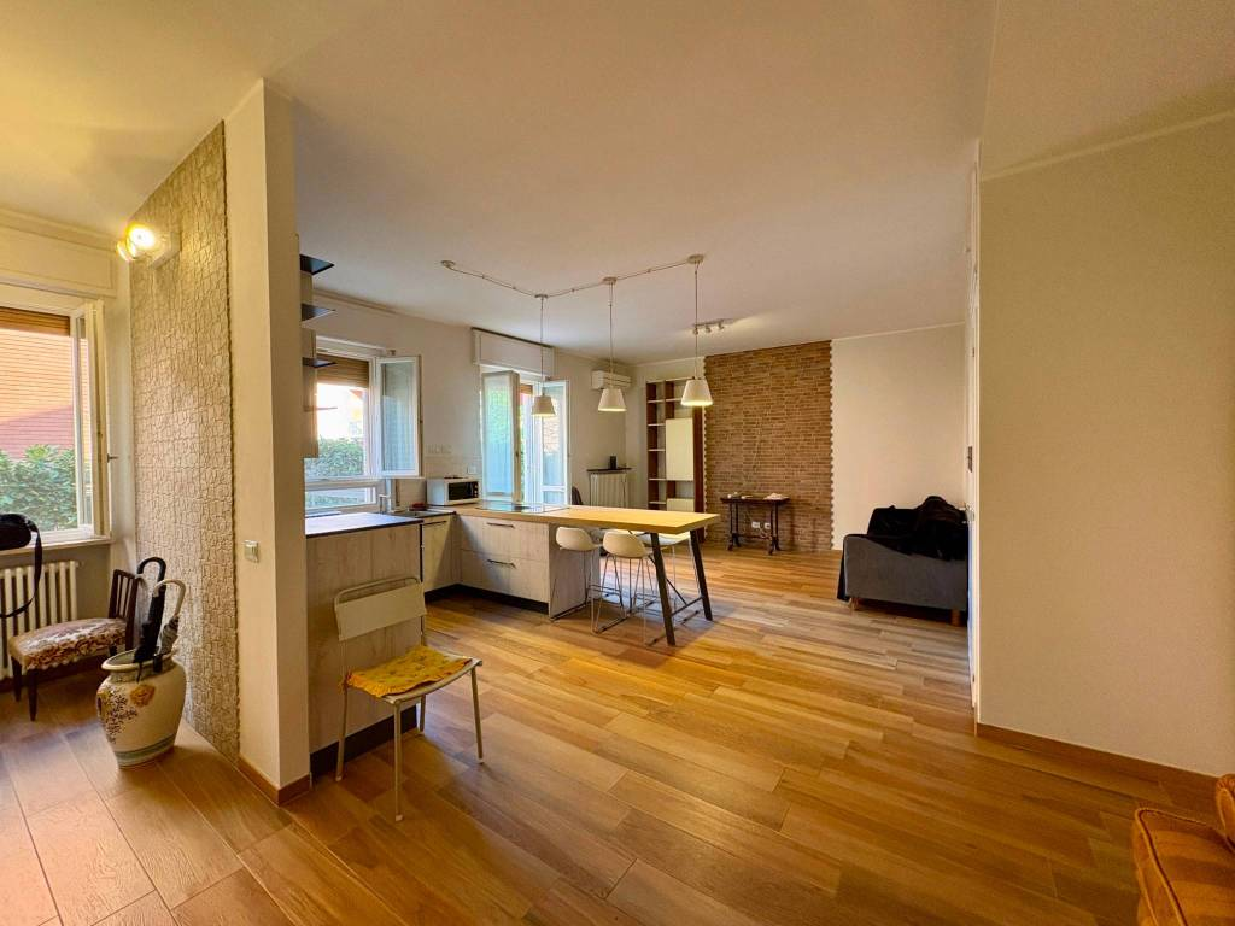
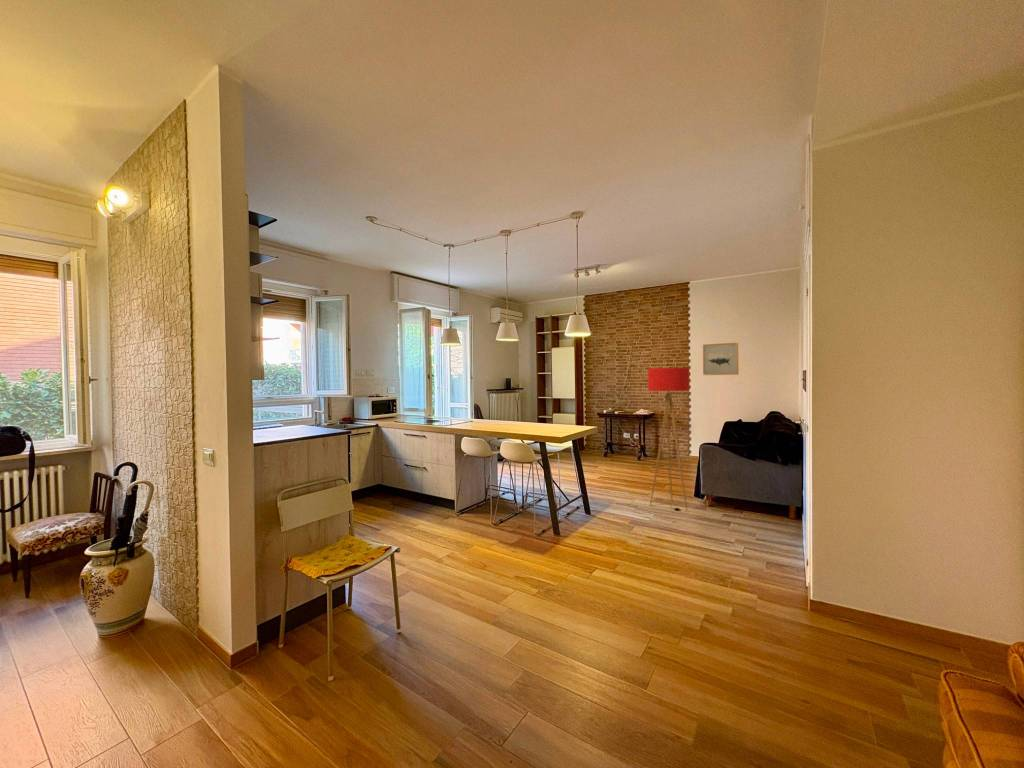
+ wall art (720, 359)
+ floor lamp (668, 436)
